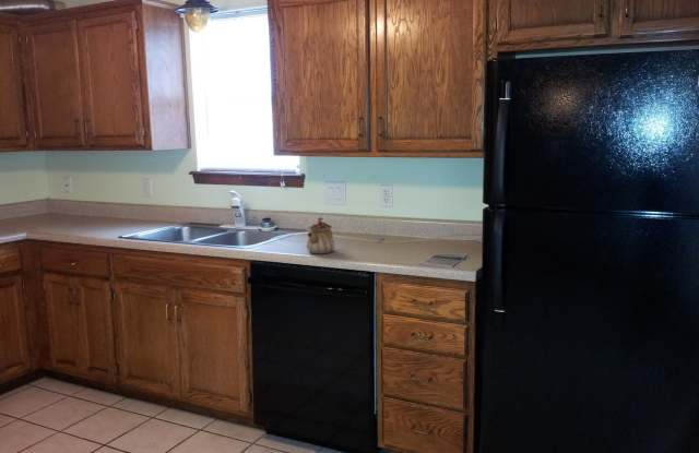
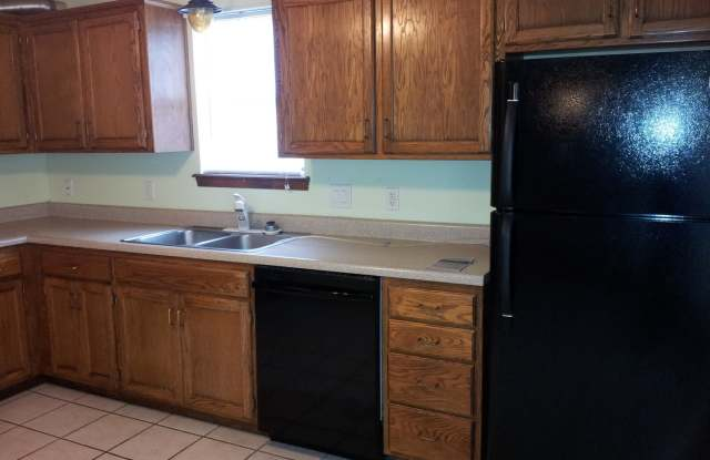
- teapot (321, 234)
